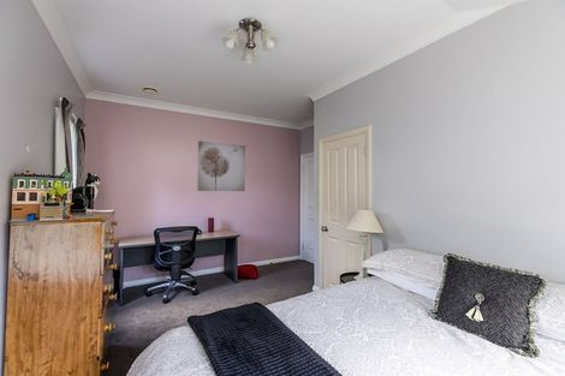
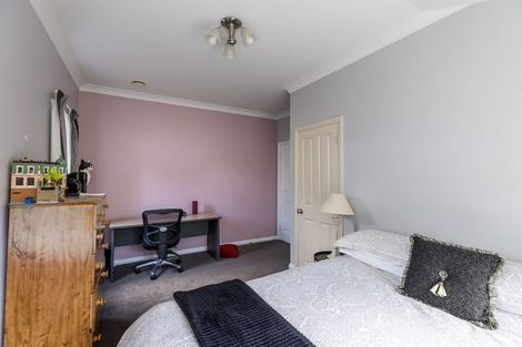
- wall art (222, 167)
